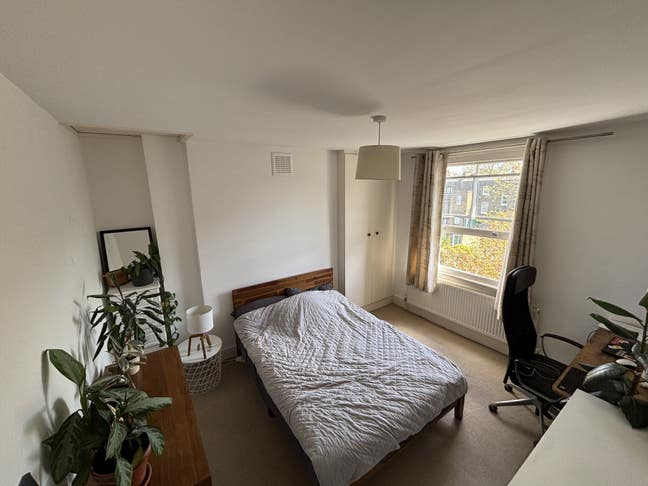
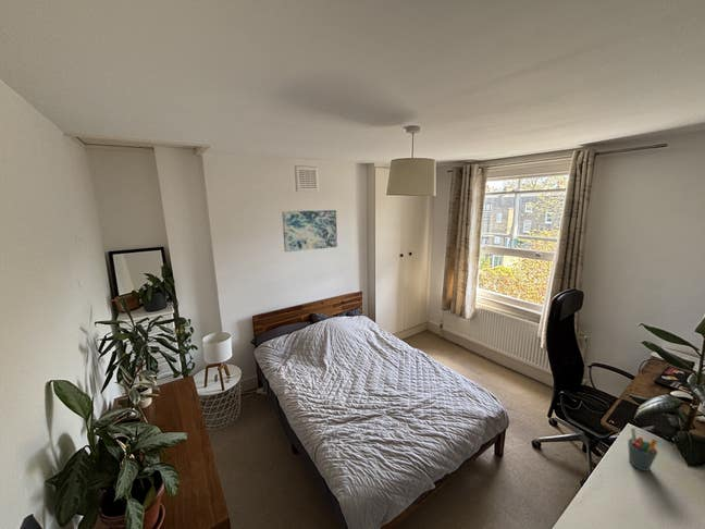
+ wall art (311, 230)
+ pen holder (642, 451)
